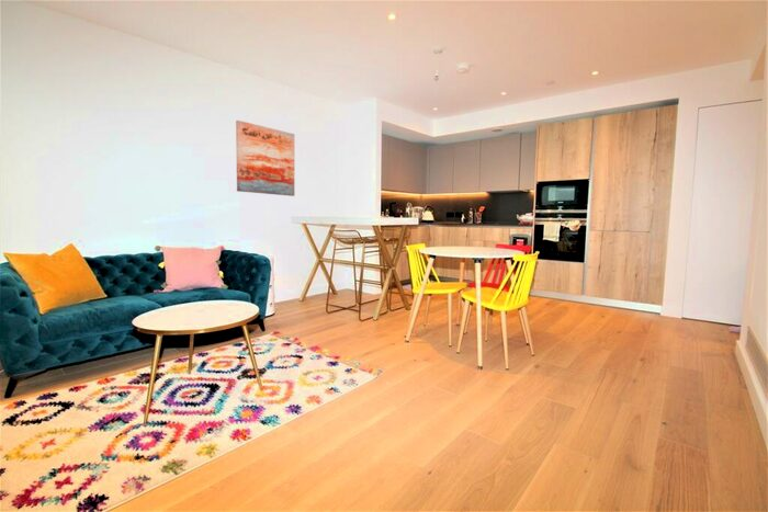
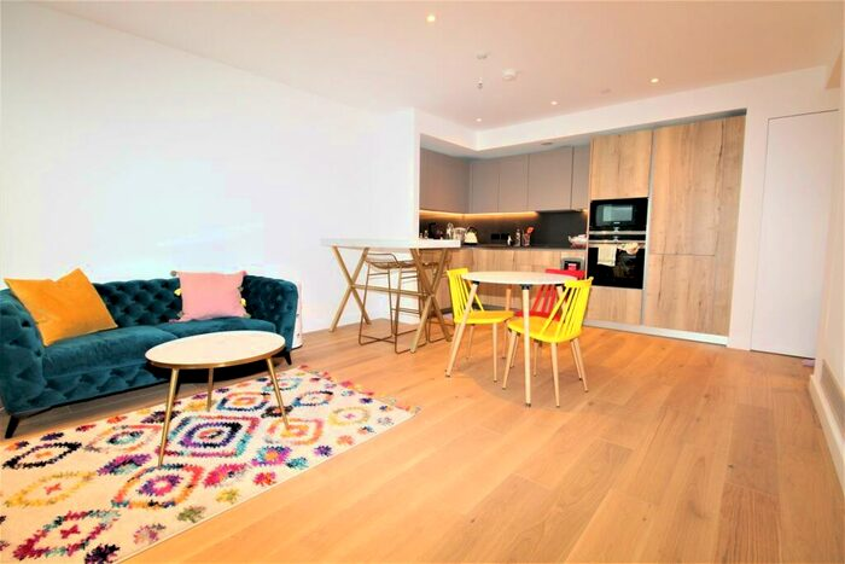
- wall art (267, 160)
